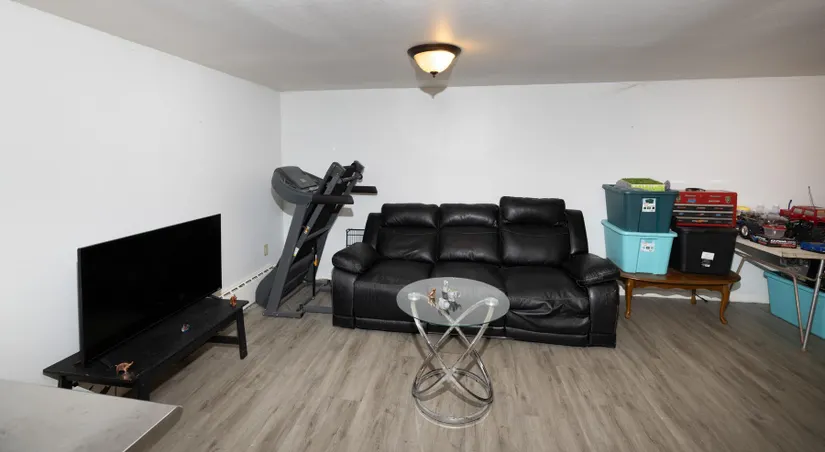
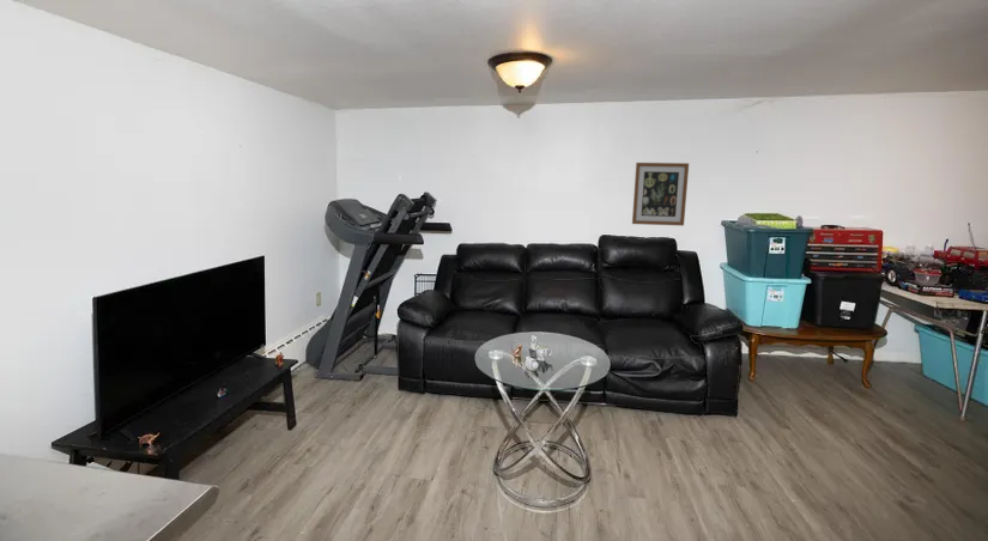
+ wall art (660, 194)
